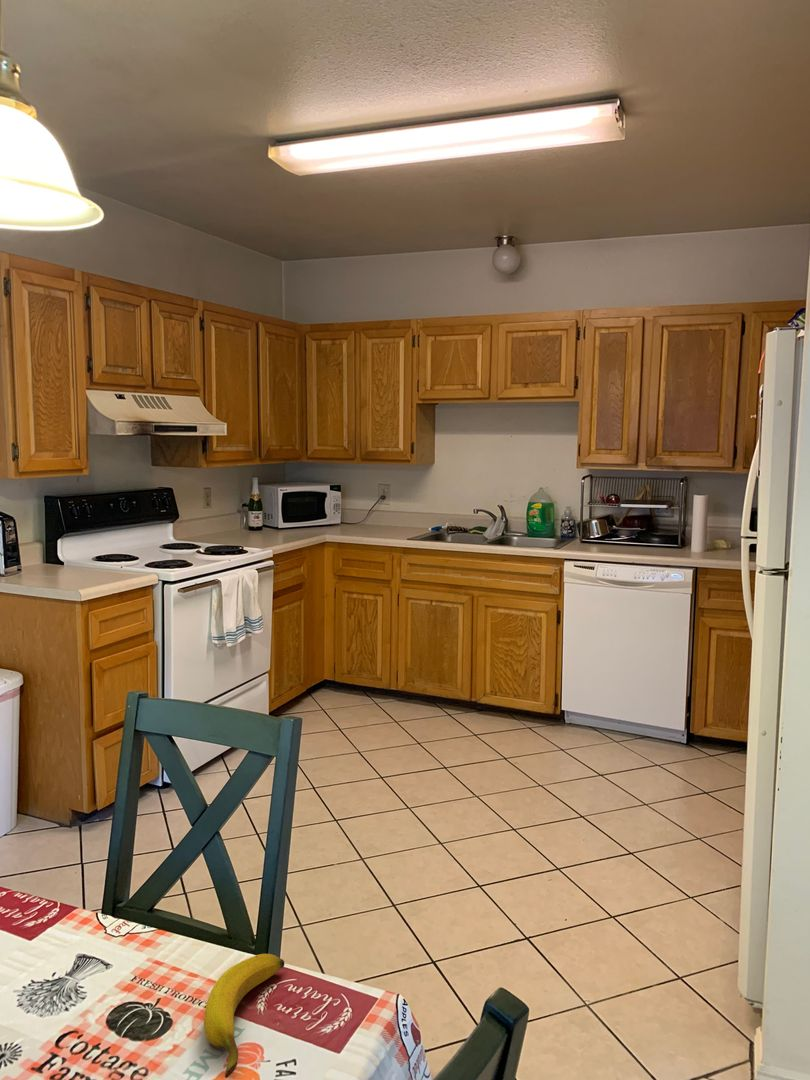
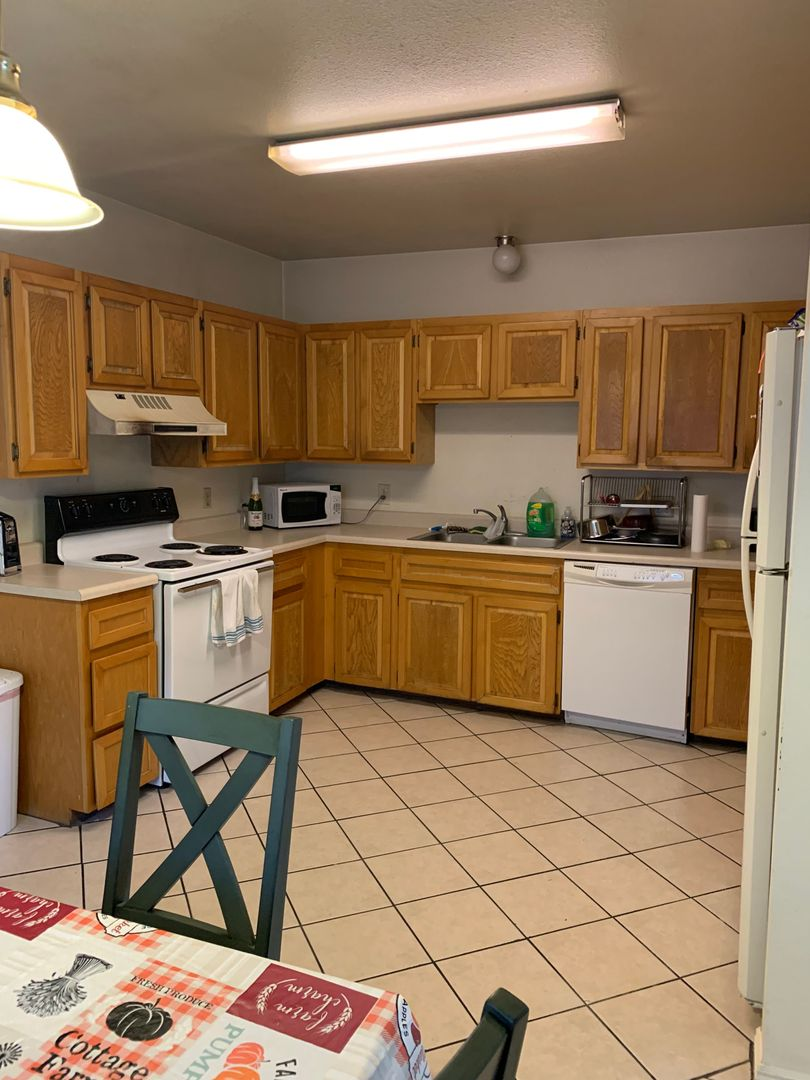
- banana (238, 1001)
